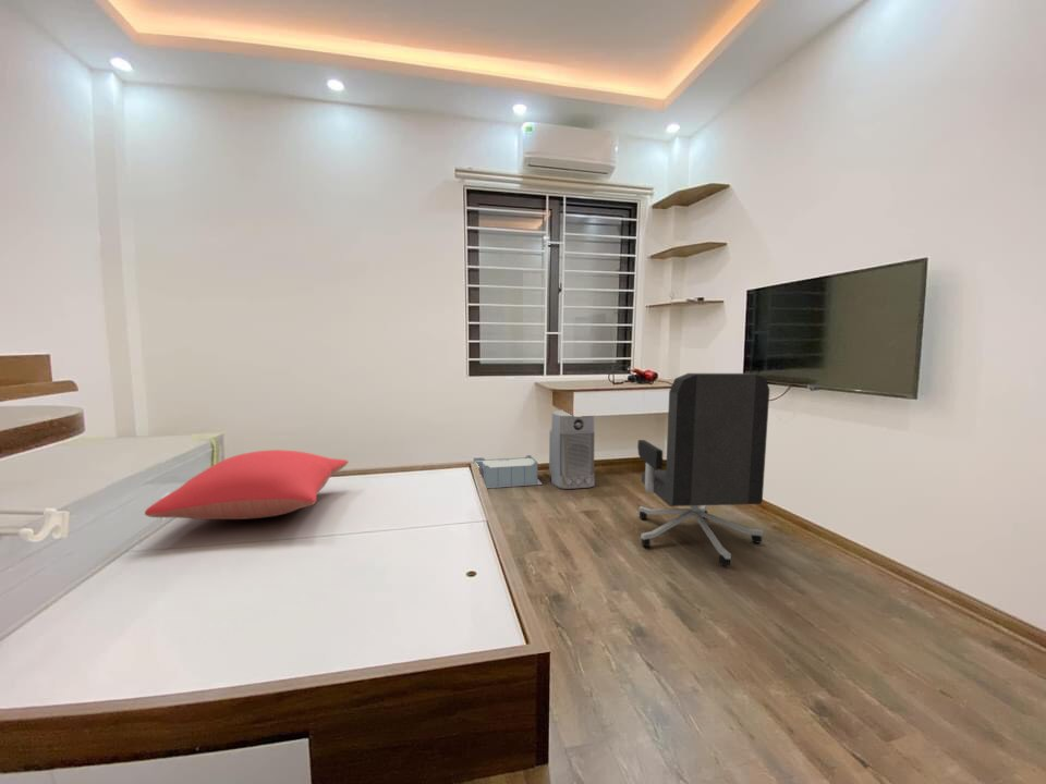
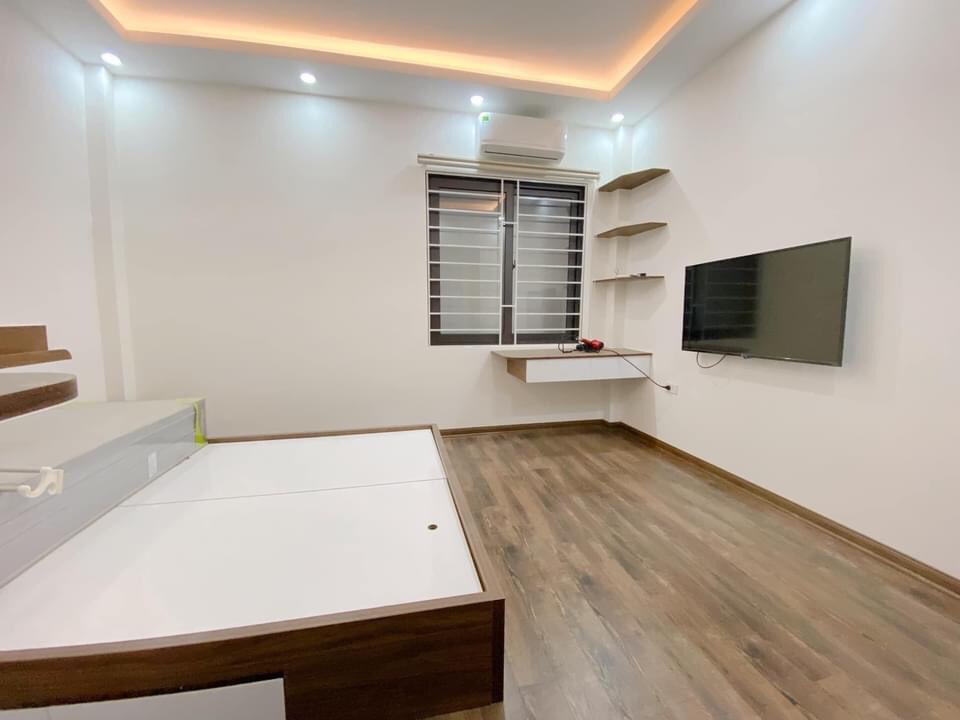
- office chair (700, 456)
- air purifier (571, 446)
- pillow (266, 481)
- storage bin (503, 470)
